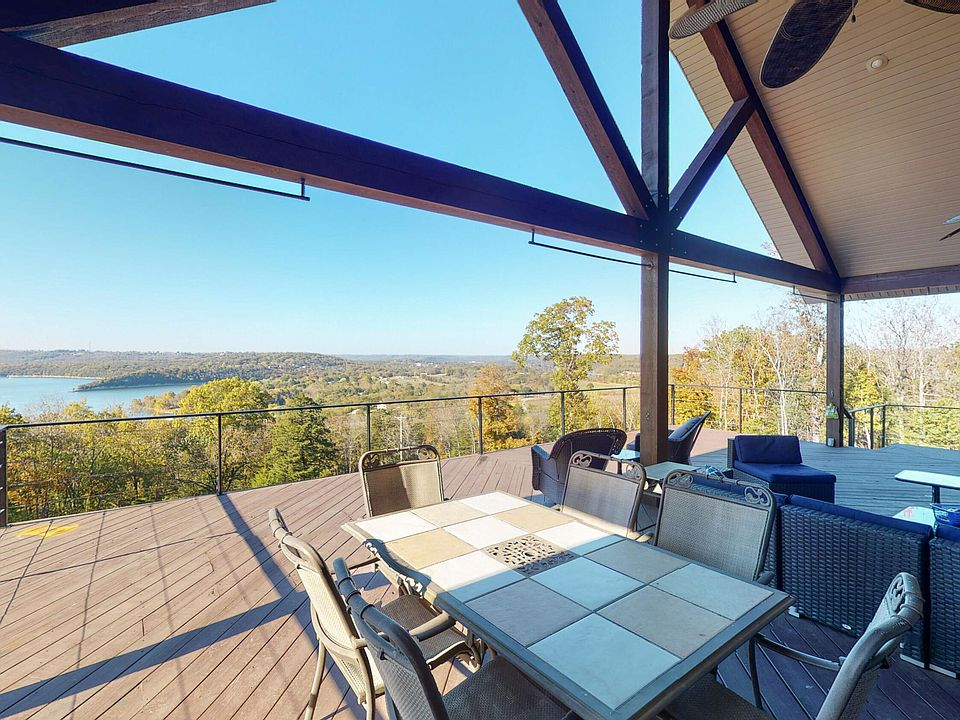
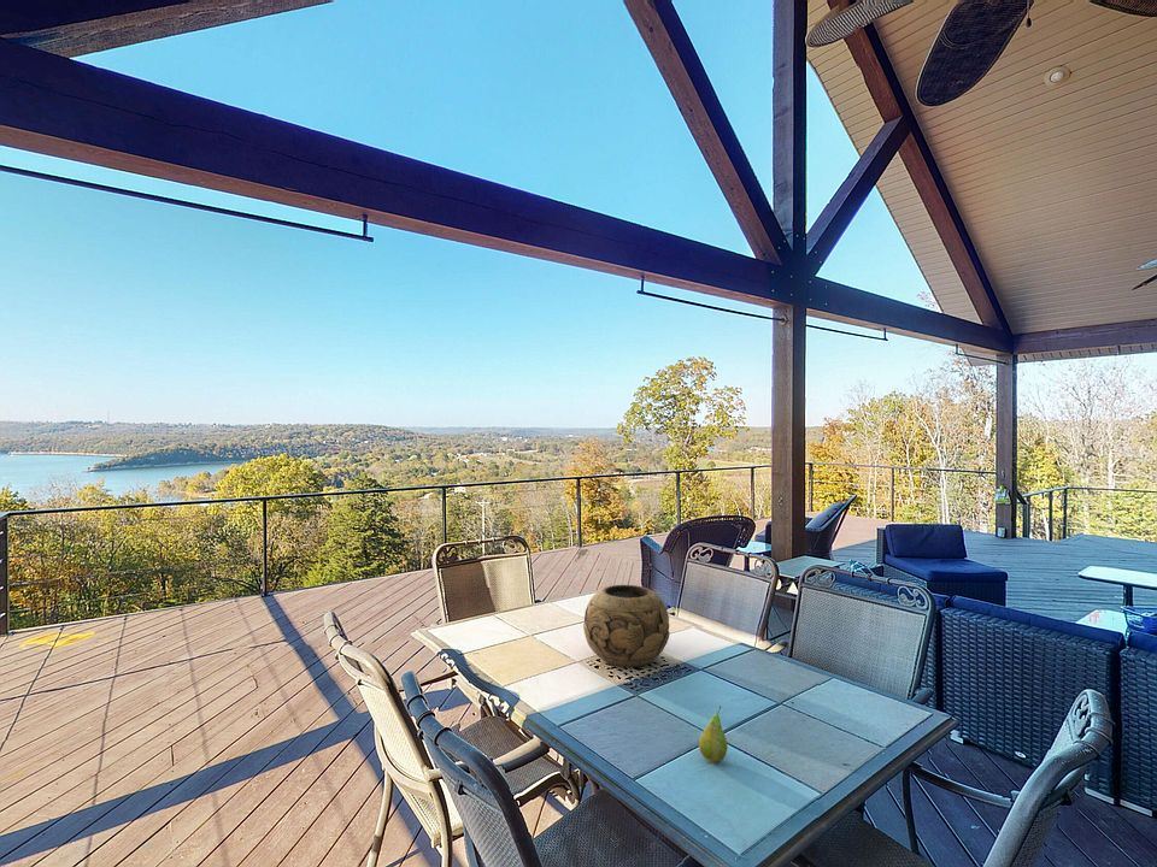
+ fruit (712, 733)
+ decorative bowl (626, 624)
